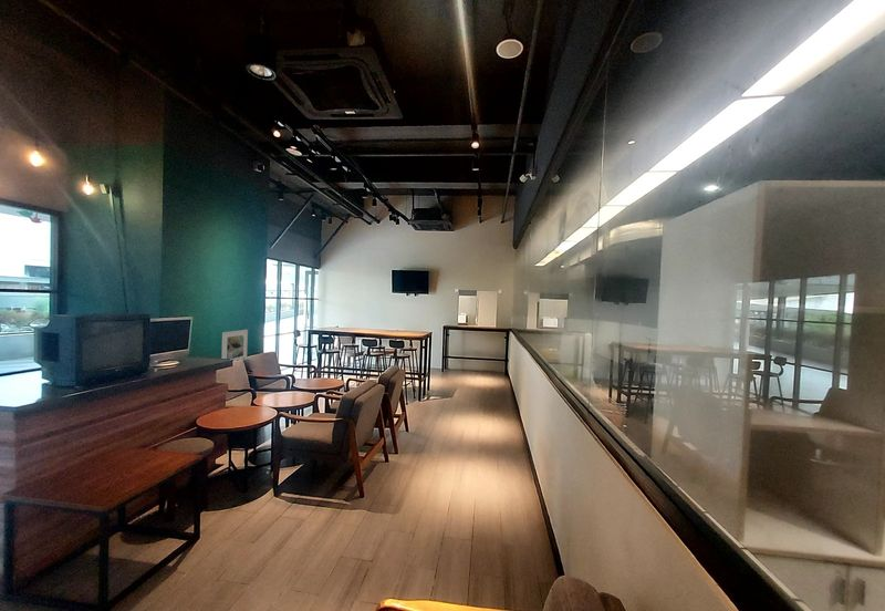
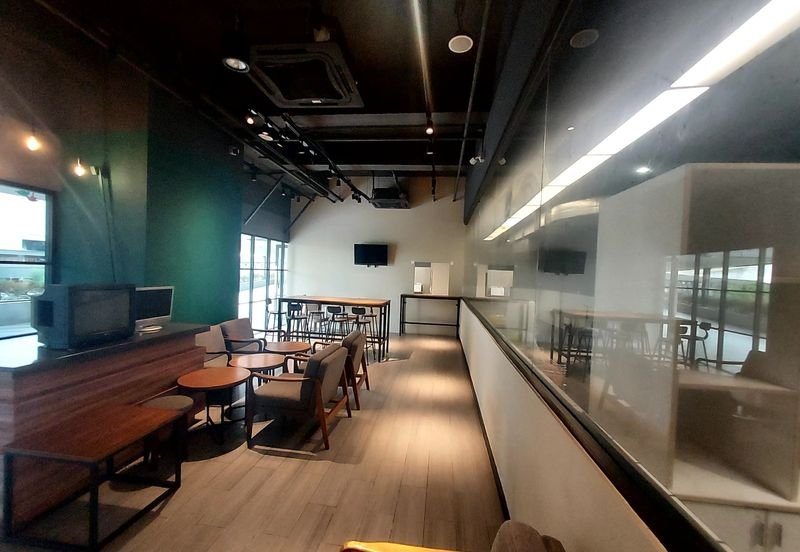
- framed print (235, 346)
